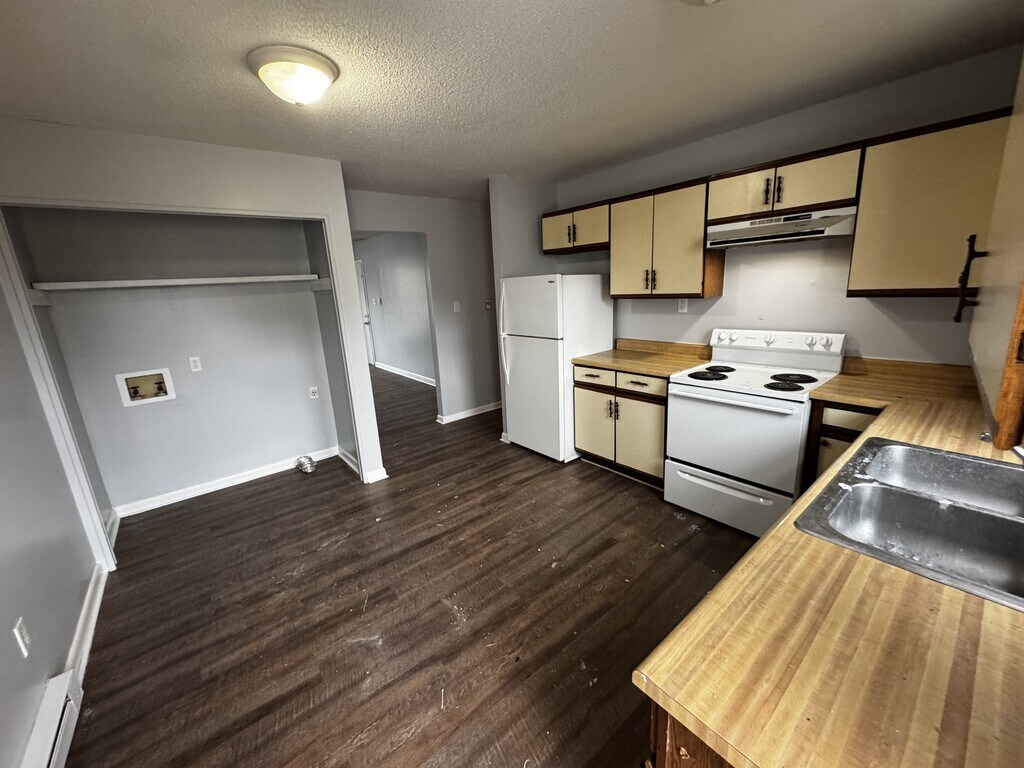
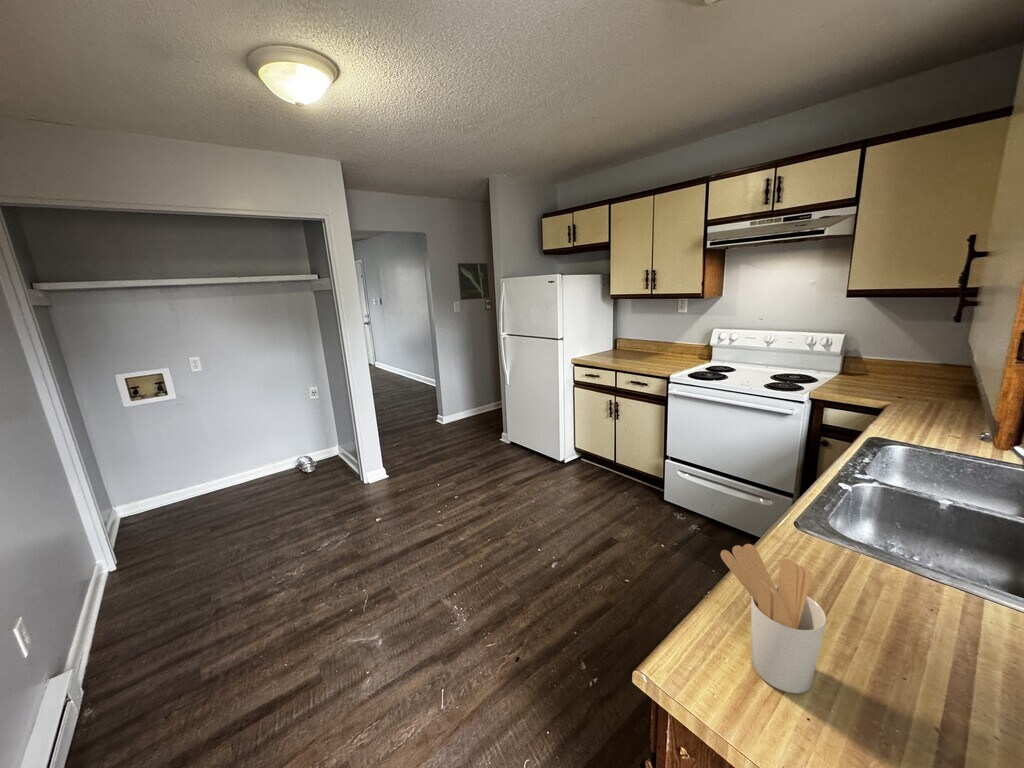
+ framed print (474, 281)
+ utensil holder (768, 612)
